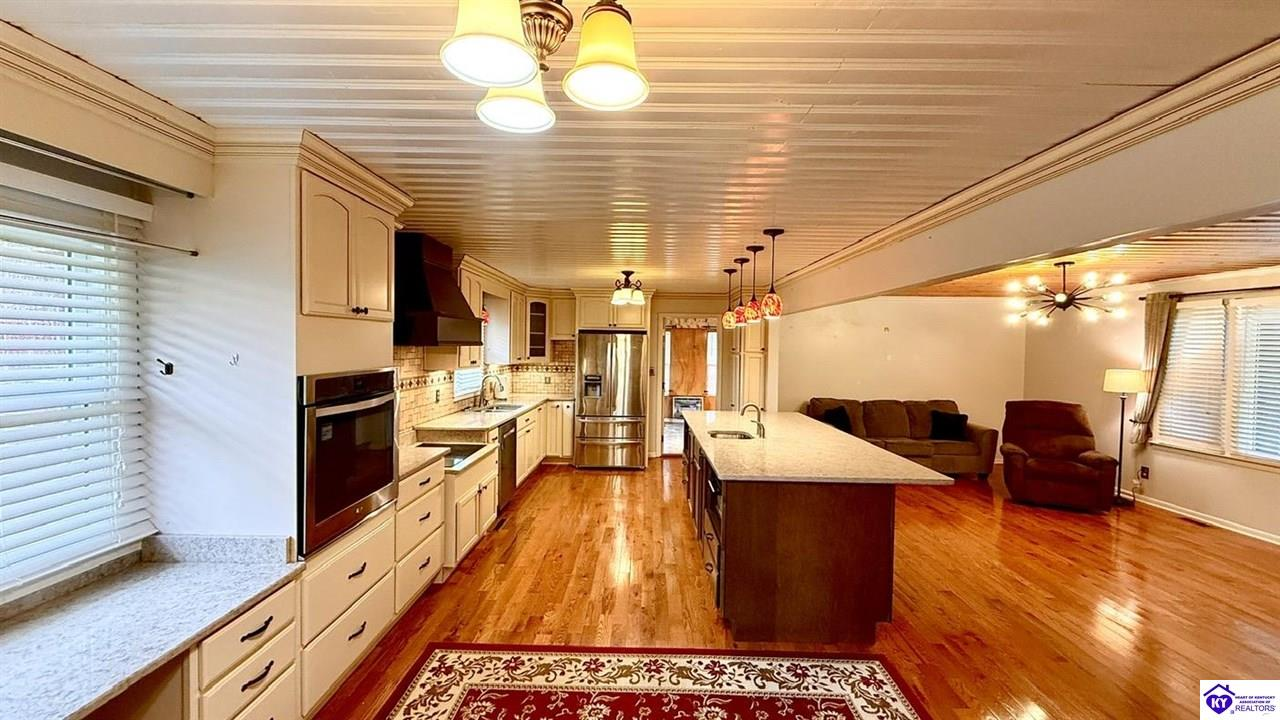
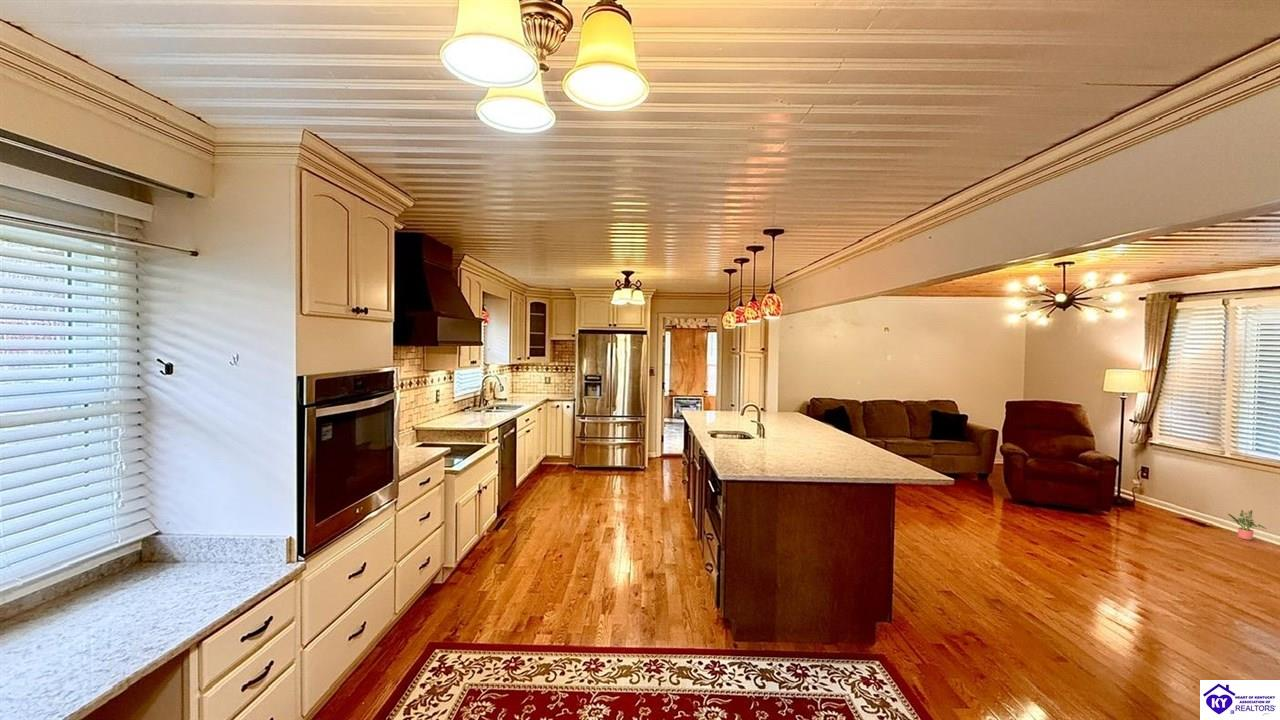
+ potted plant (1248, 525)
